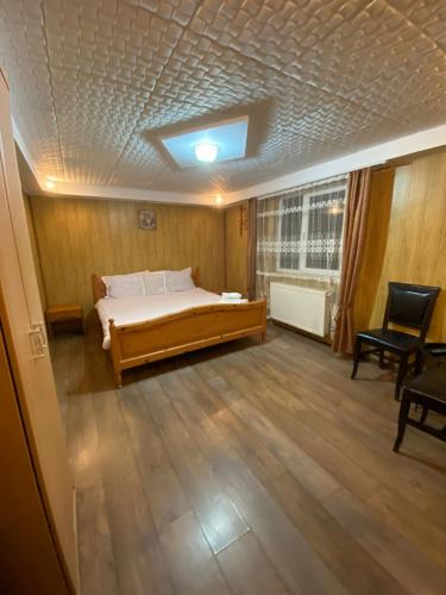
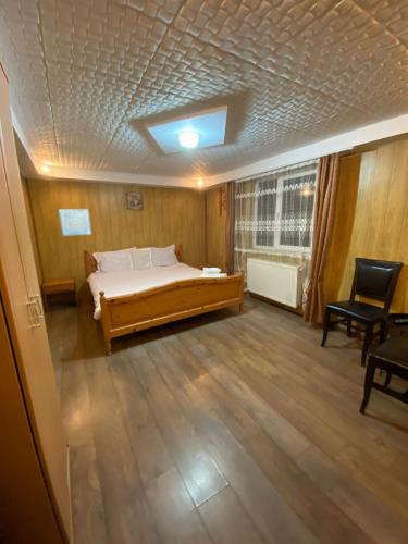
+ wall art (75, 222)
